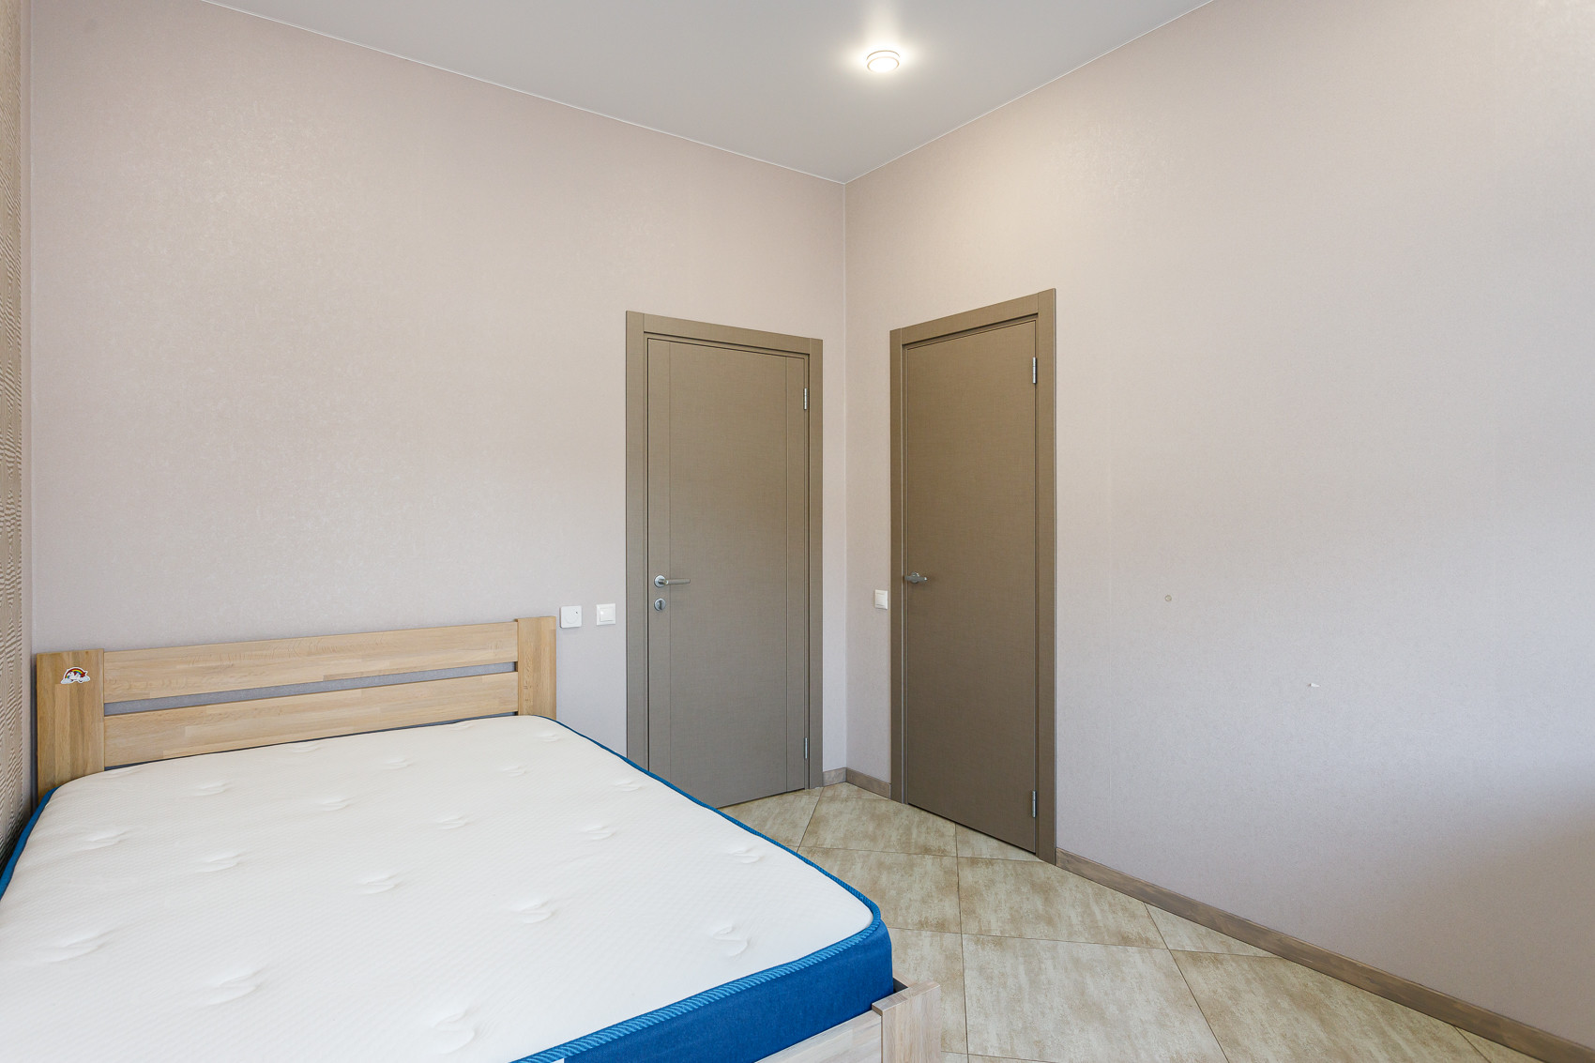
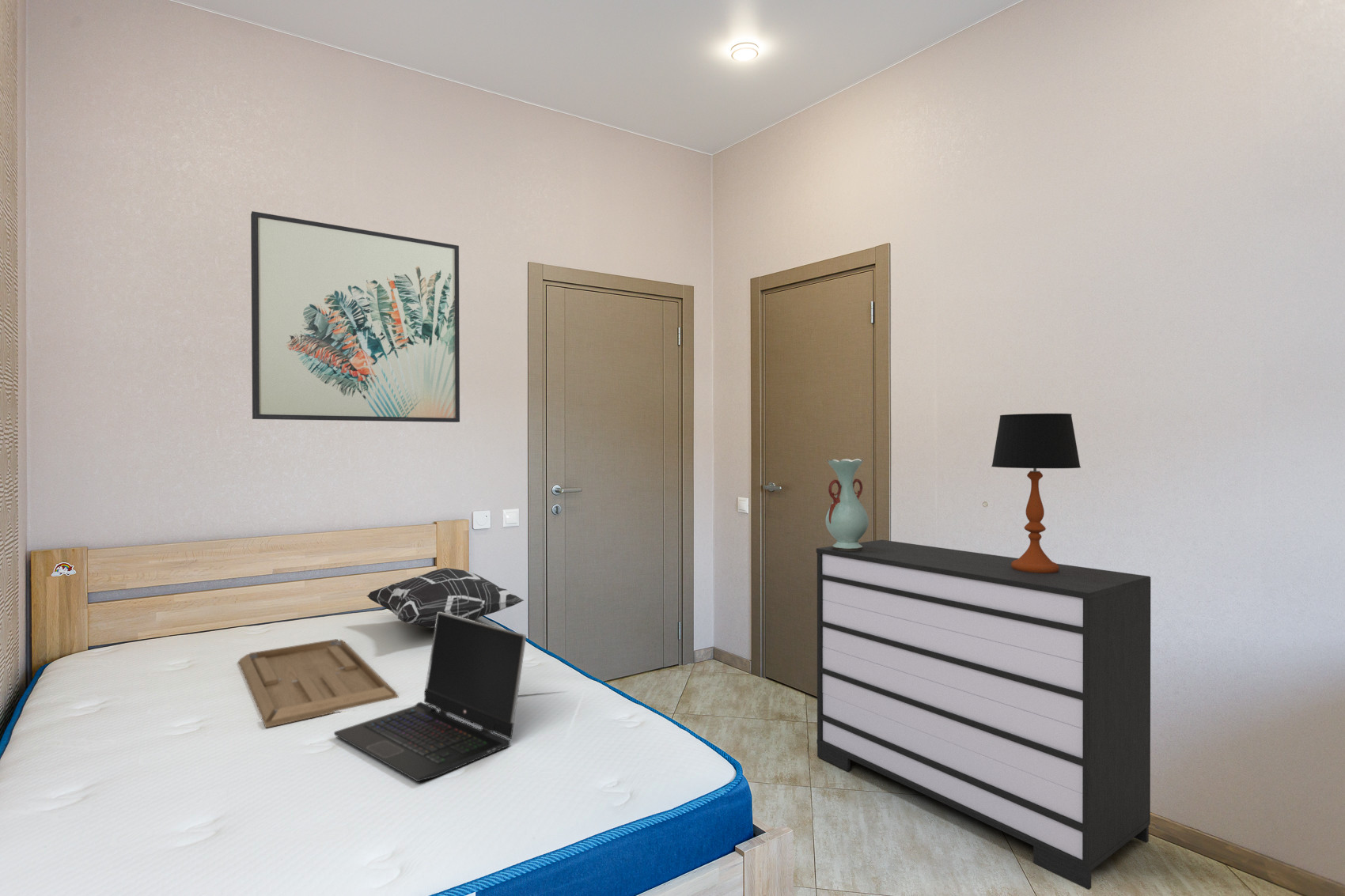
+ wall art (363, 326)
+ tray (312, 674)
+ dresser (963, 677)
+ table lamp (1035, 491)
+ laptop computer (430, 687)
+ decorative pillow (446, 596)
+ decorative vase (847, 503)
